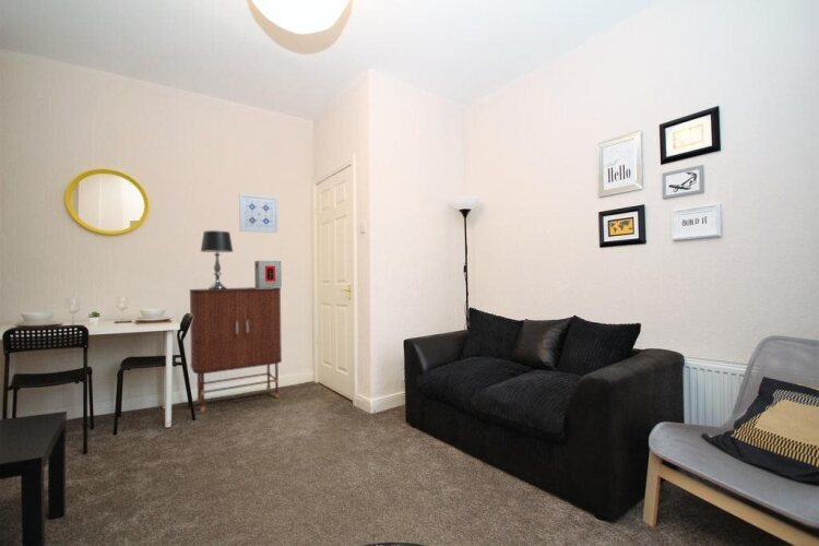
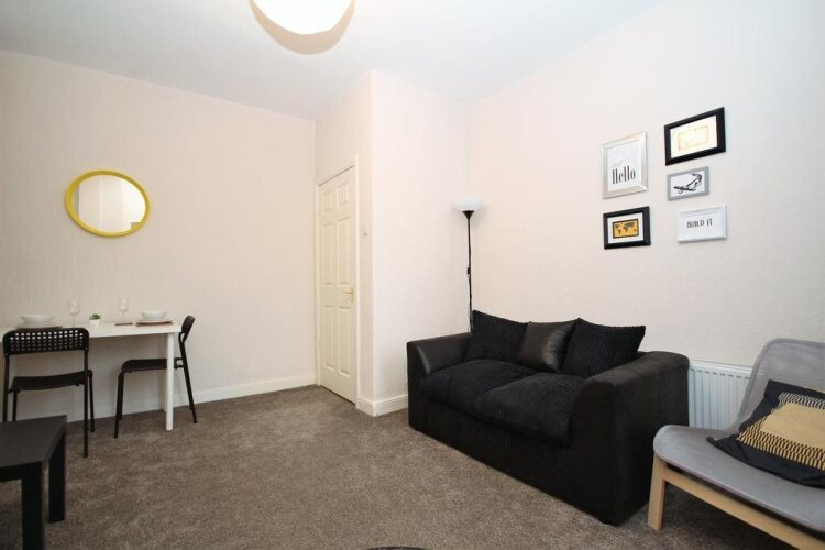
- table lamp (216, 260)
- wall art (259, 213)
- decorative box (268, 274)
- bar cabinet (238, 344)
